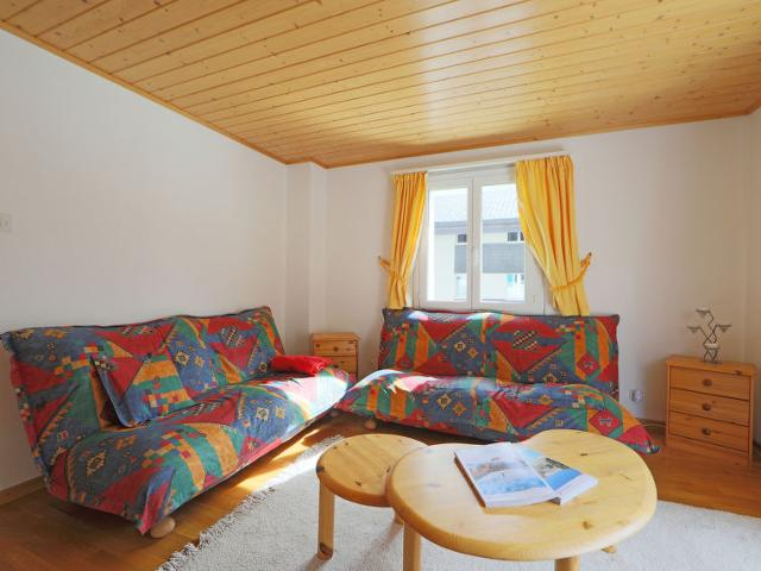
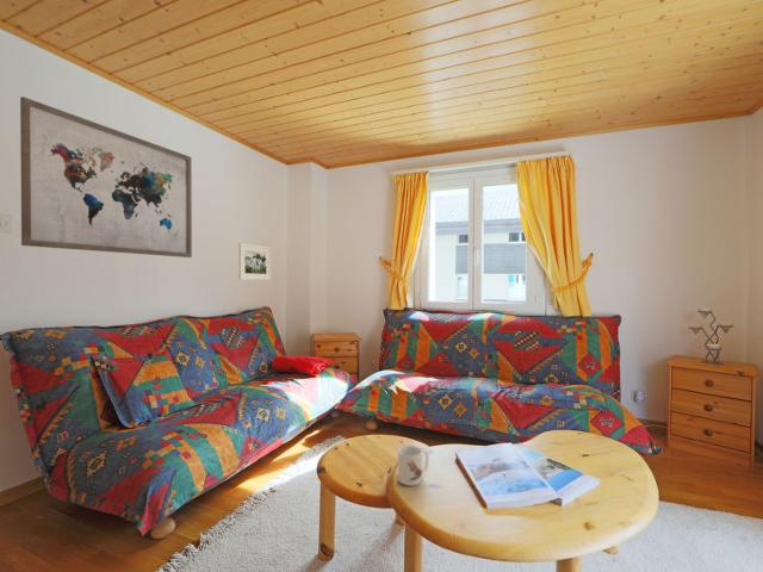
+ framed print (255, 262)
+ wall art (122, 192)
+ mug (414, 464)
